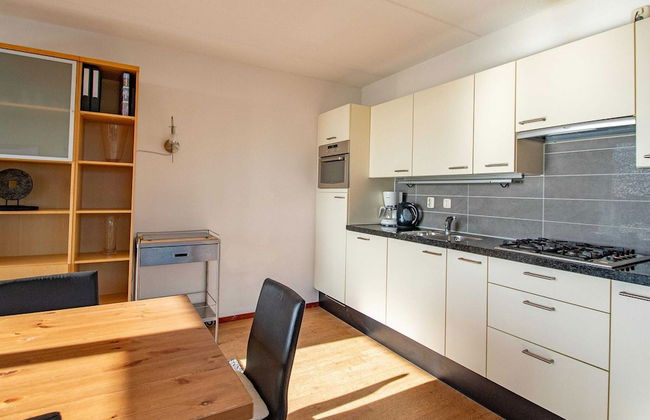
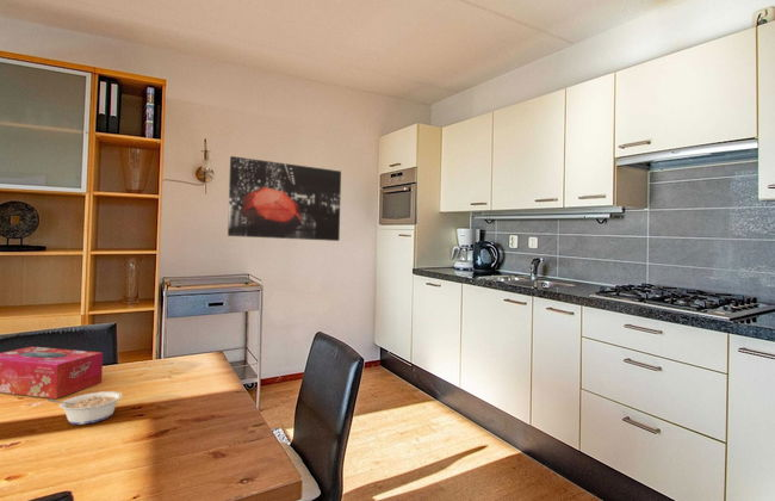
+ legume (88, 407)
+ wall art (287, 200)
+ tissue box (42, 370)
